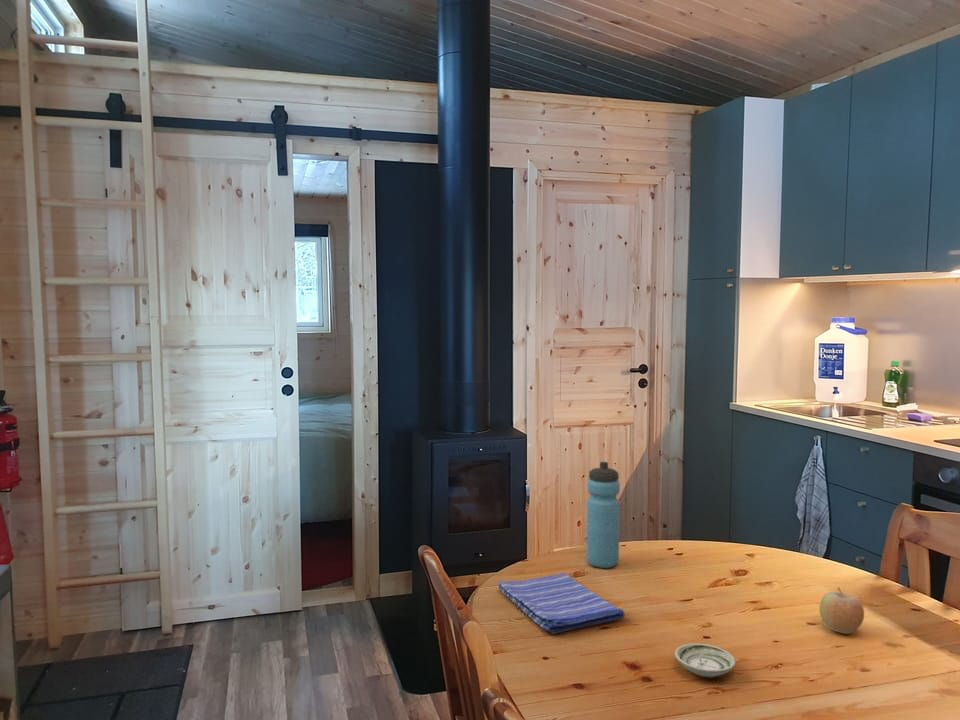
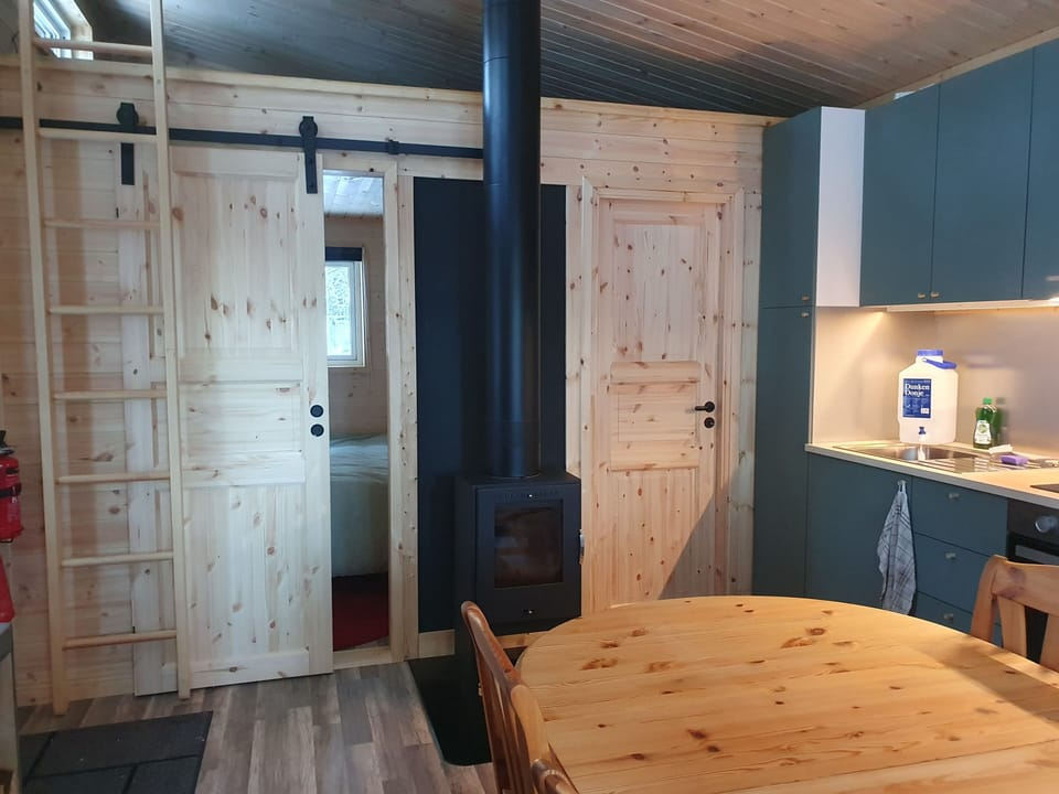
- saucer (704, 662)
- dish towel (558, 598)
- fruit (841, 609)
- water bottle (603, 512)
